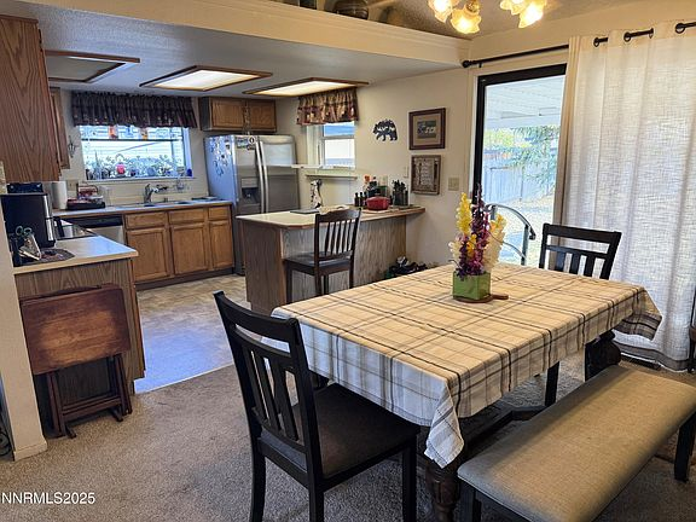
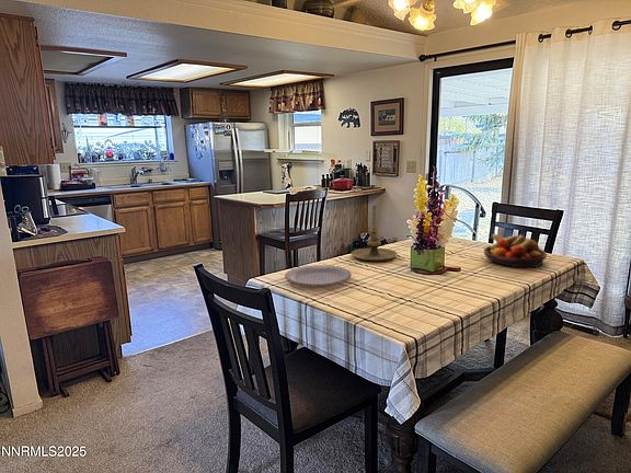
+ candle holder (374, 231)
+ fruit bowl (514, 249)
+ plate (318, 276)
